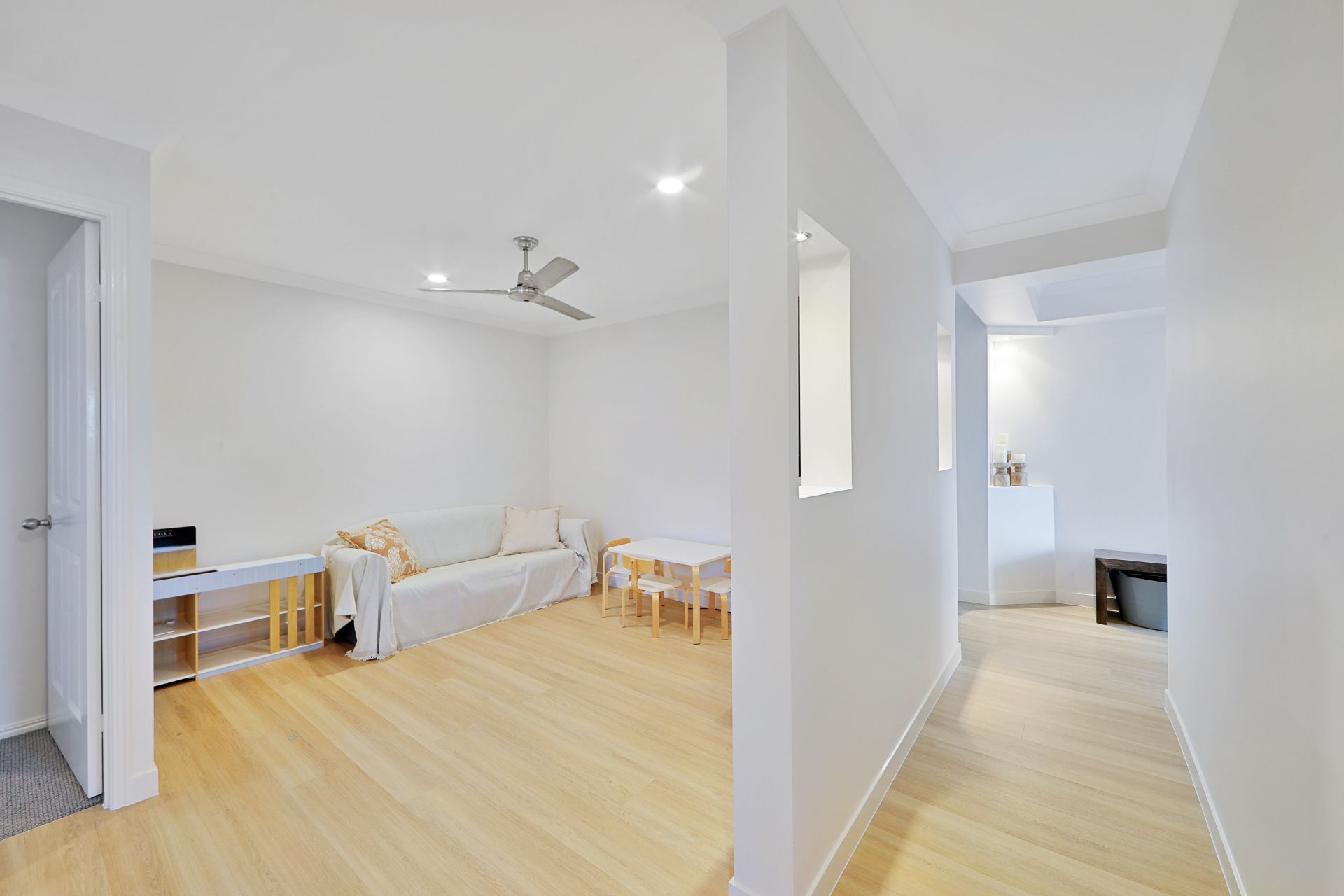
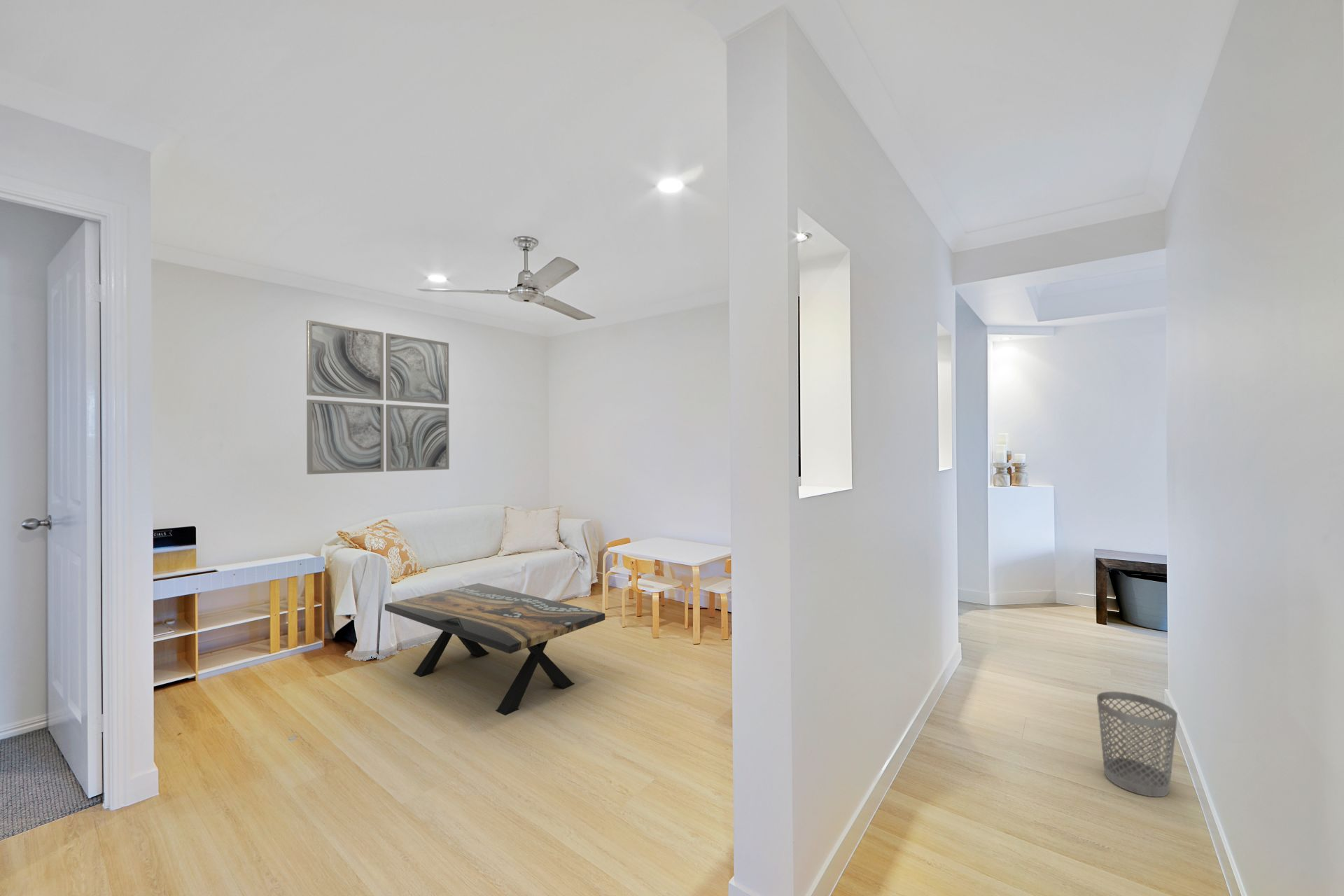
+ coffee table (491, 643)
+ wall art (386, 400)
+ wastebasket (1135, 743)
